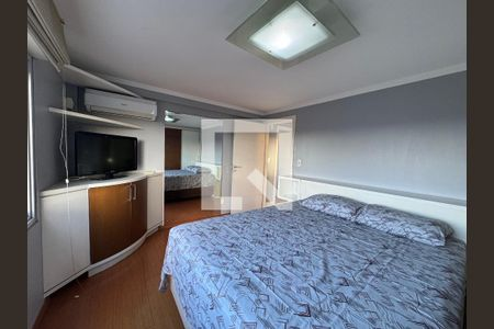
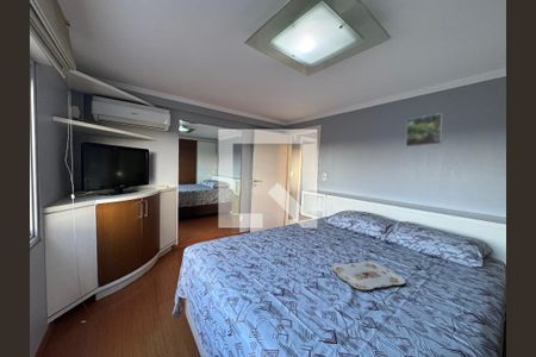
+ serving tray (366, 274)
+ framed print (423, 131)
